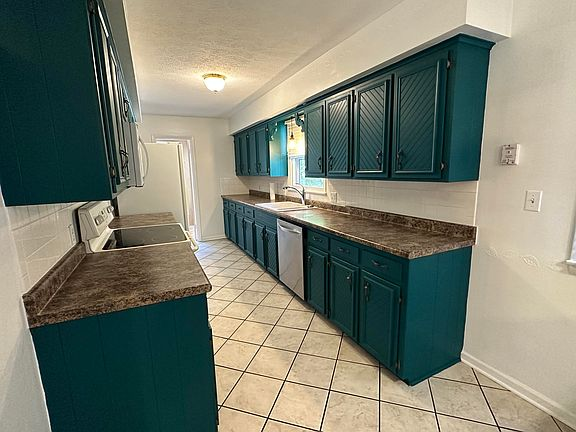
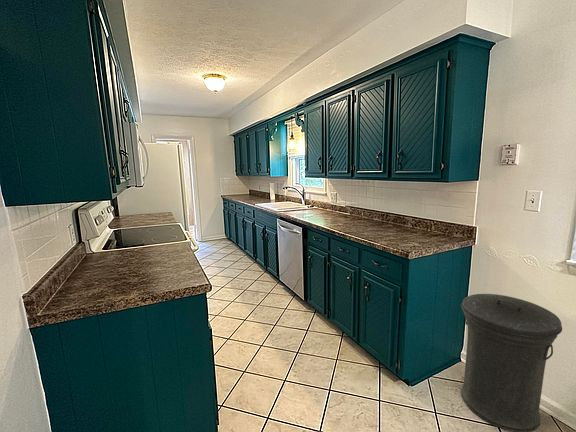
+ trash can (503, 354)
